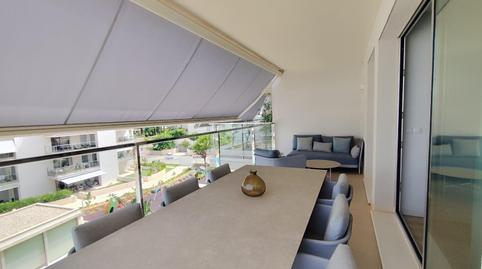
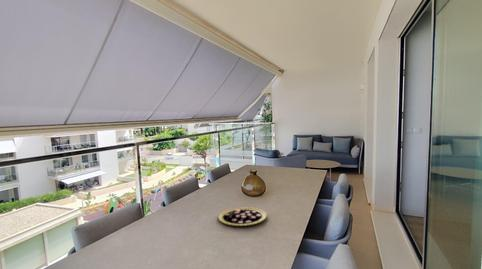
+ pizza (242, 216)
